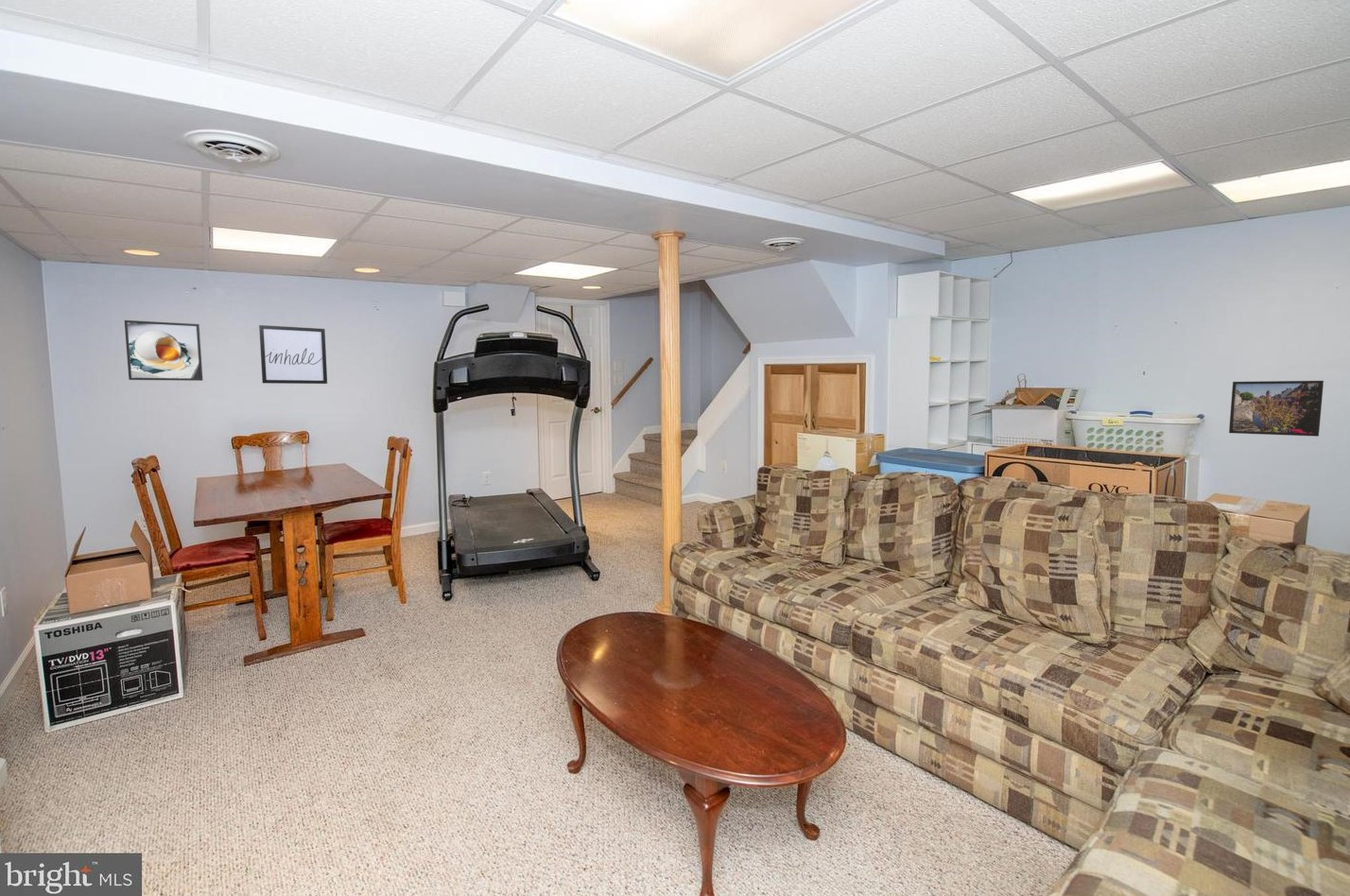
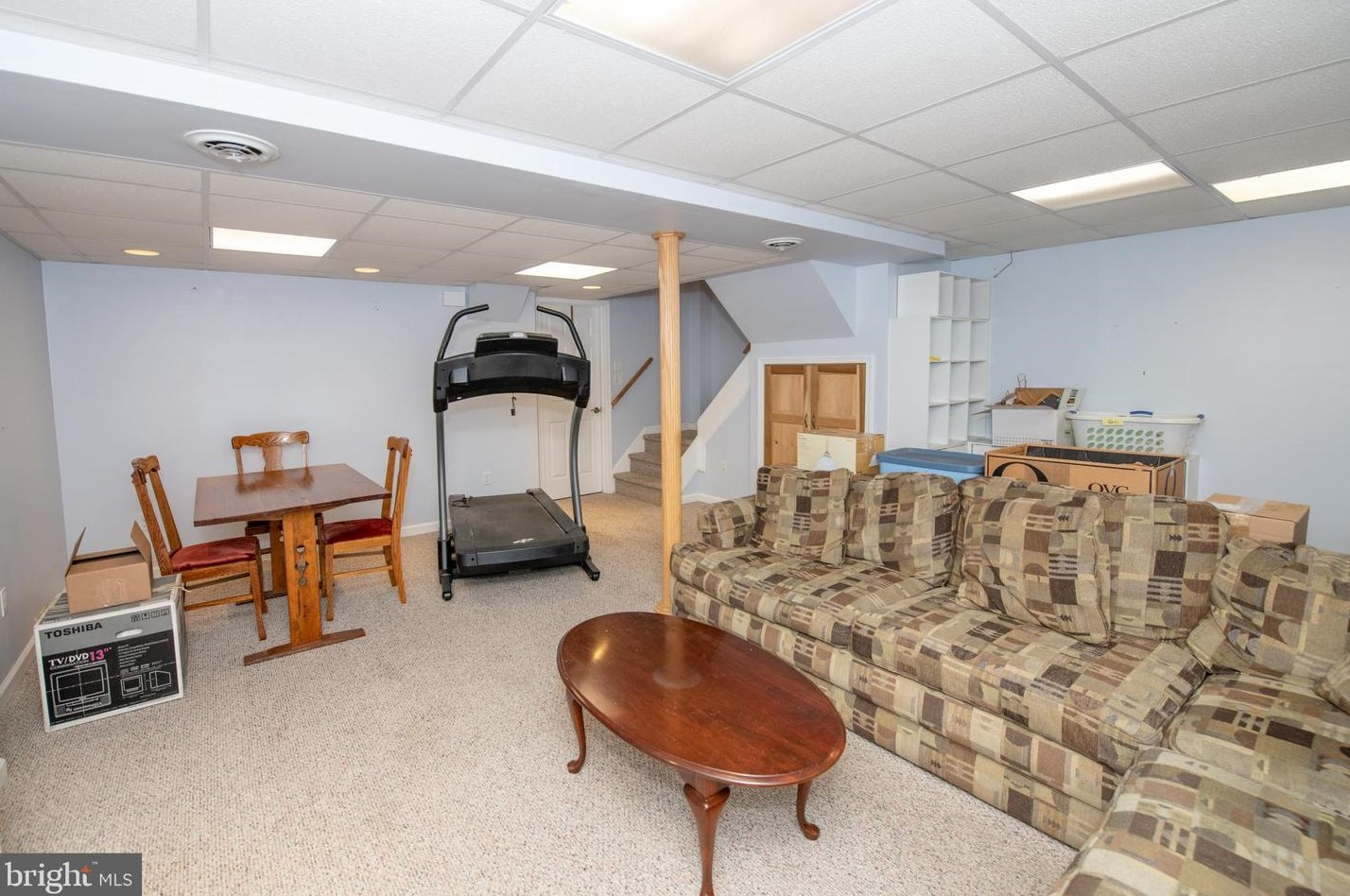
- wall art (294, 355)
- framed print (164, 351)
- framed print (1273, 407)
